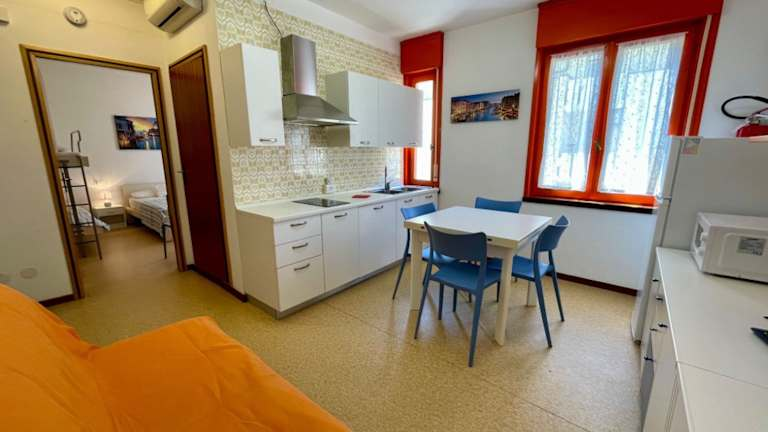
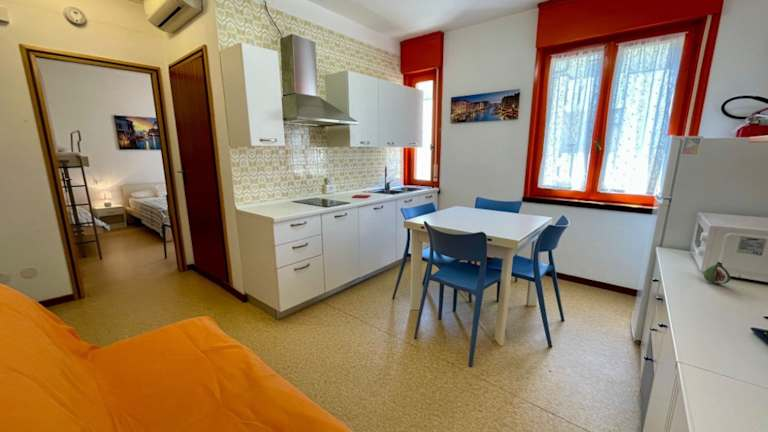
+ fruit (717, 273)
